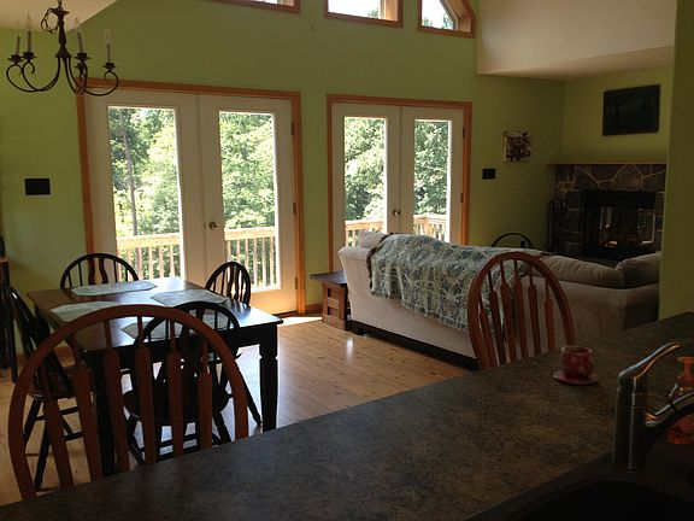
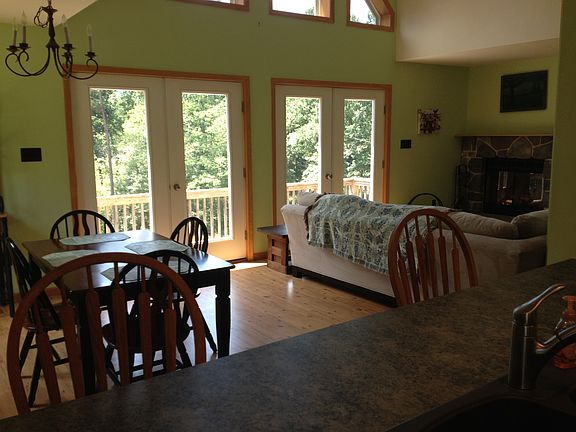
- teacup (576, 363)
